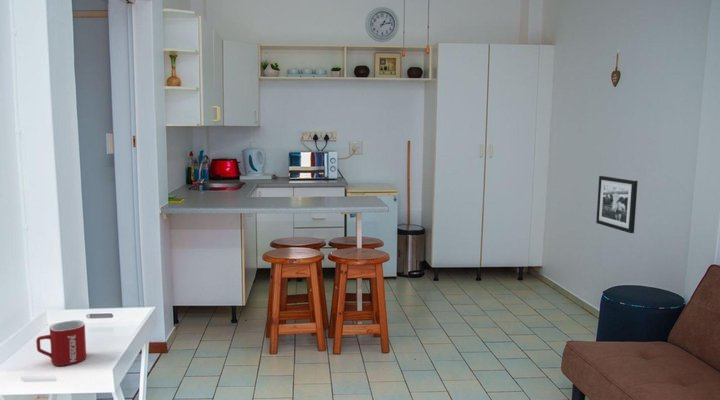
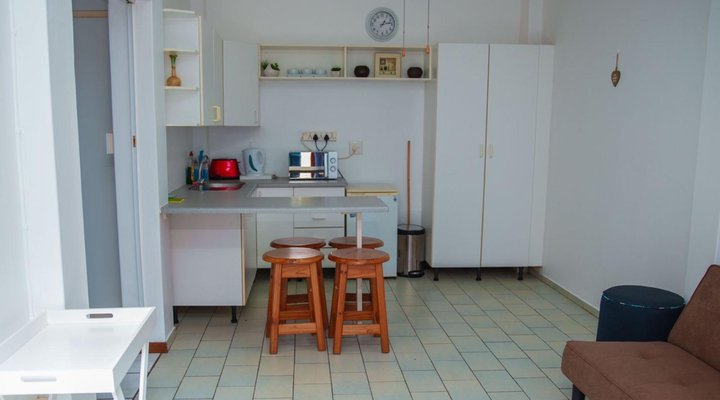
- picture frame (615, 203)
- mug (61, 343)
